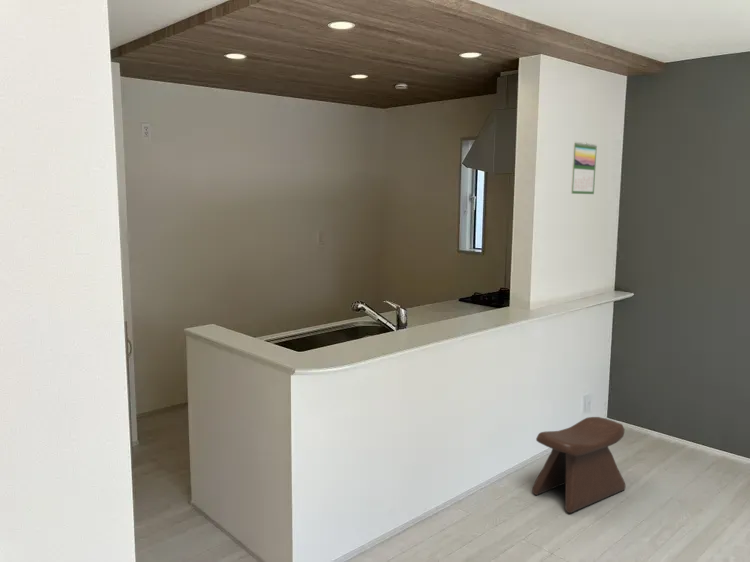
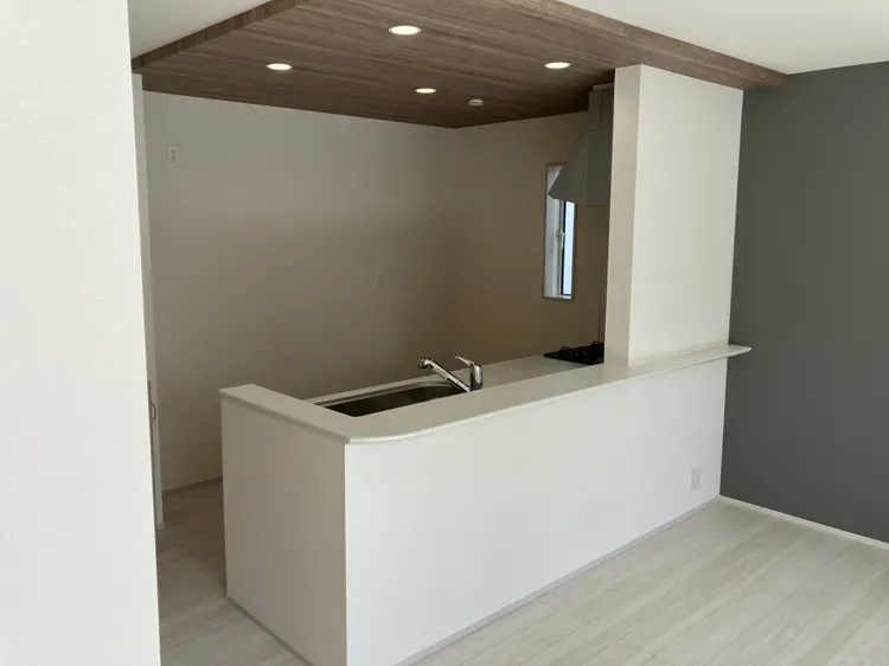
- calendar (584, 168)
- stool (580, 460)
